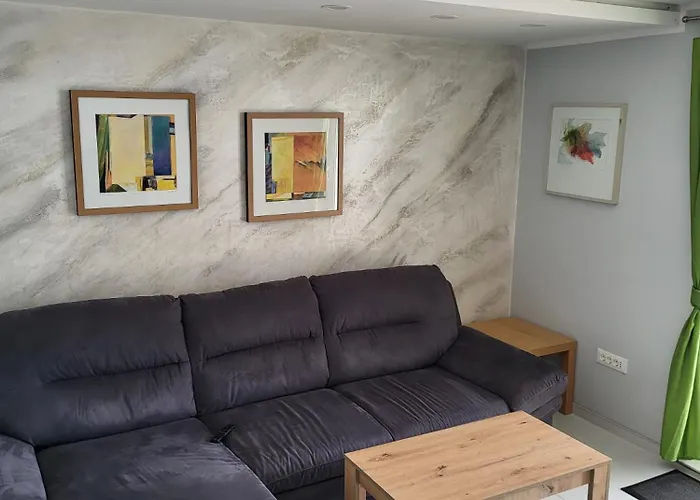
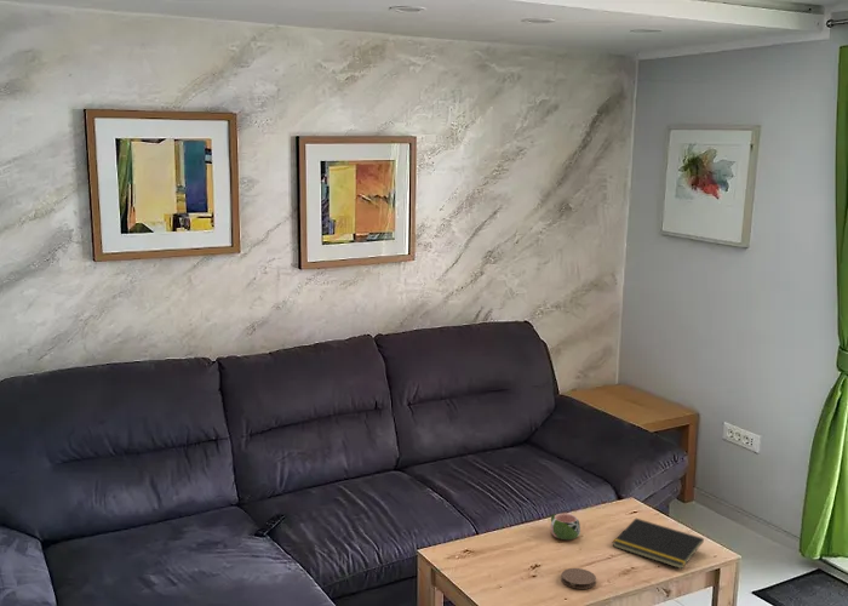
+ coaster (578, 578)
+ notepad (657, 542)
+ mug (562, 525)
